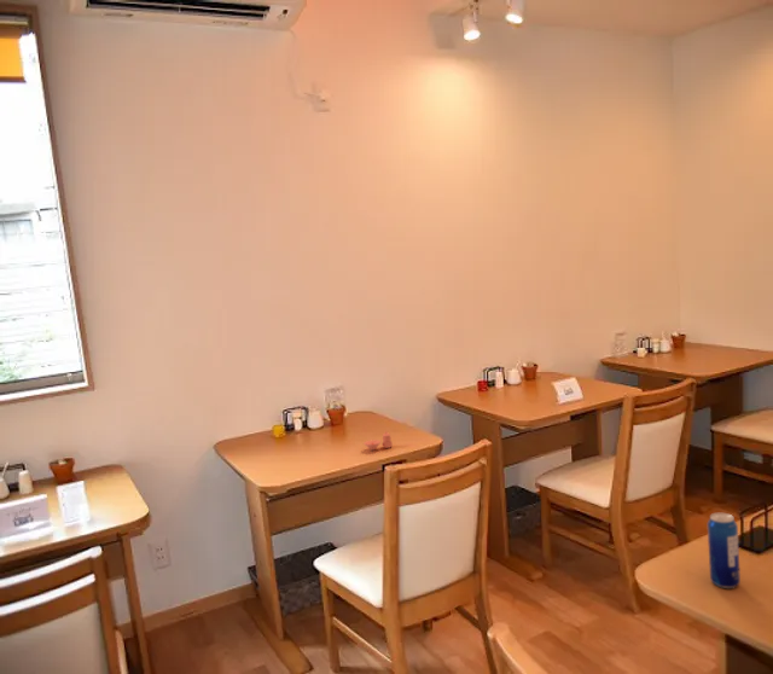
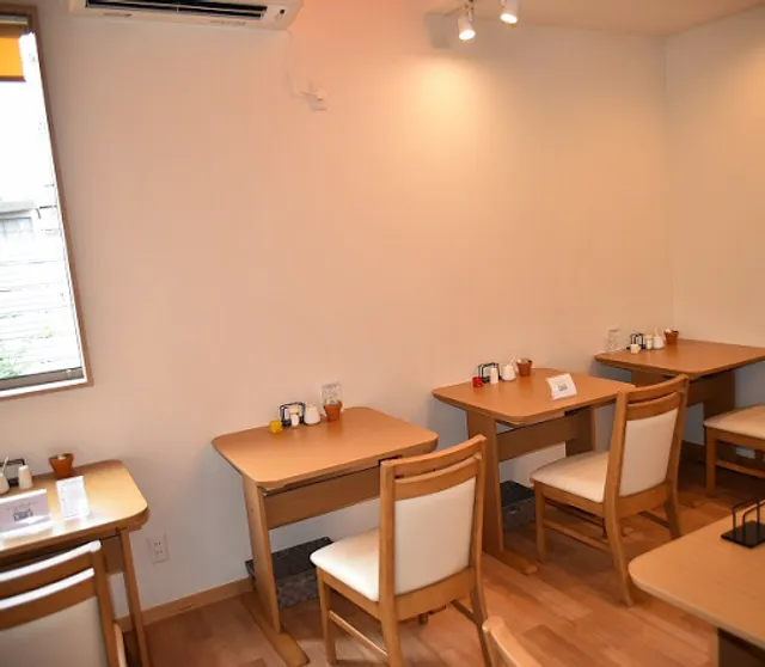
- bowl and vase set (377, 441)
- beverage can (723, 550)
